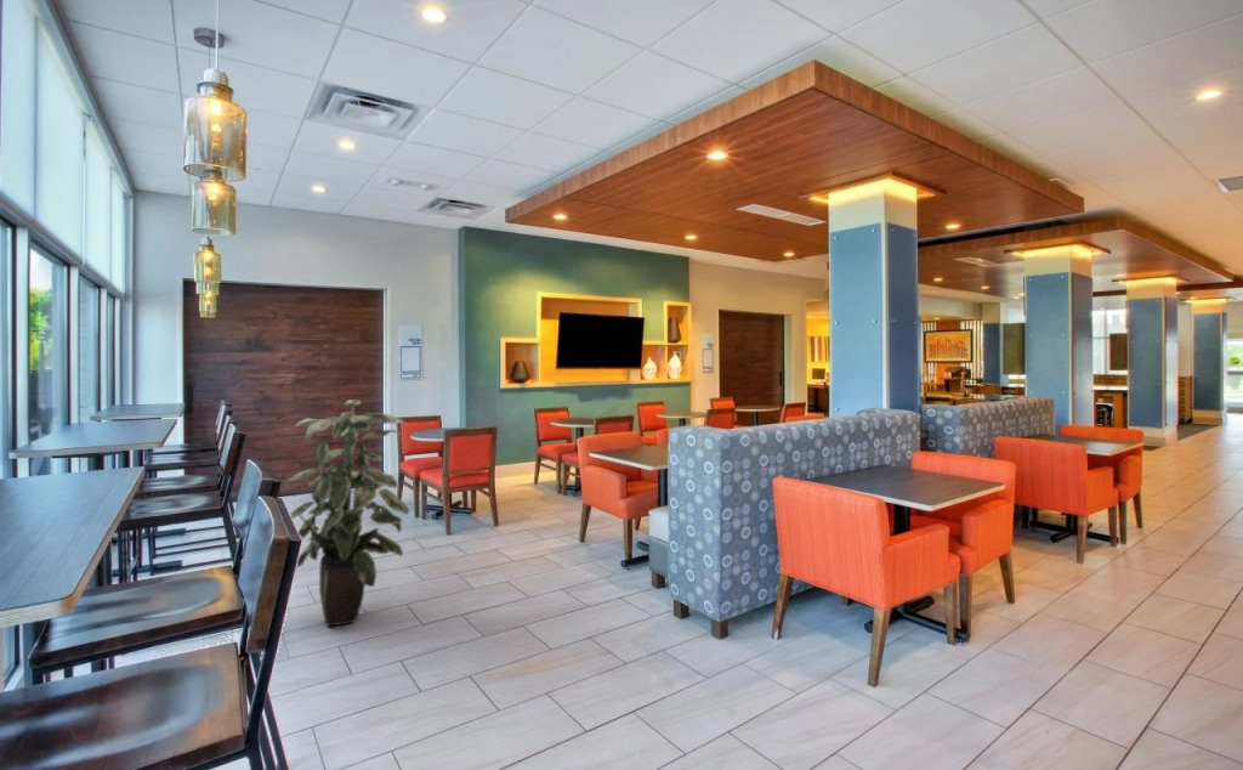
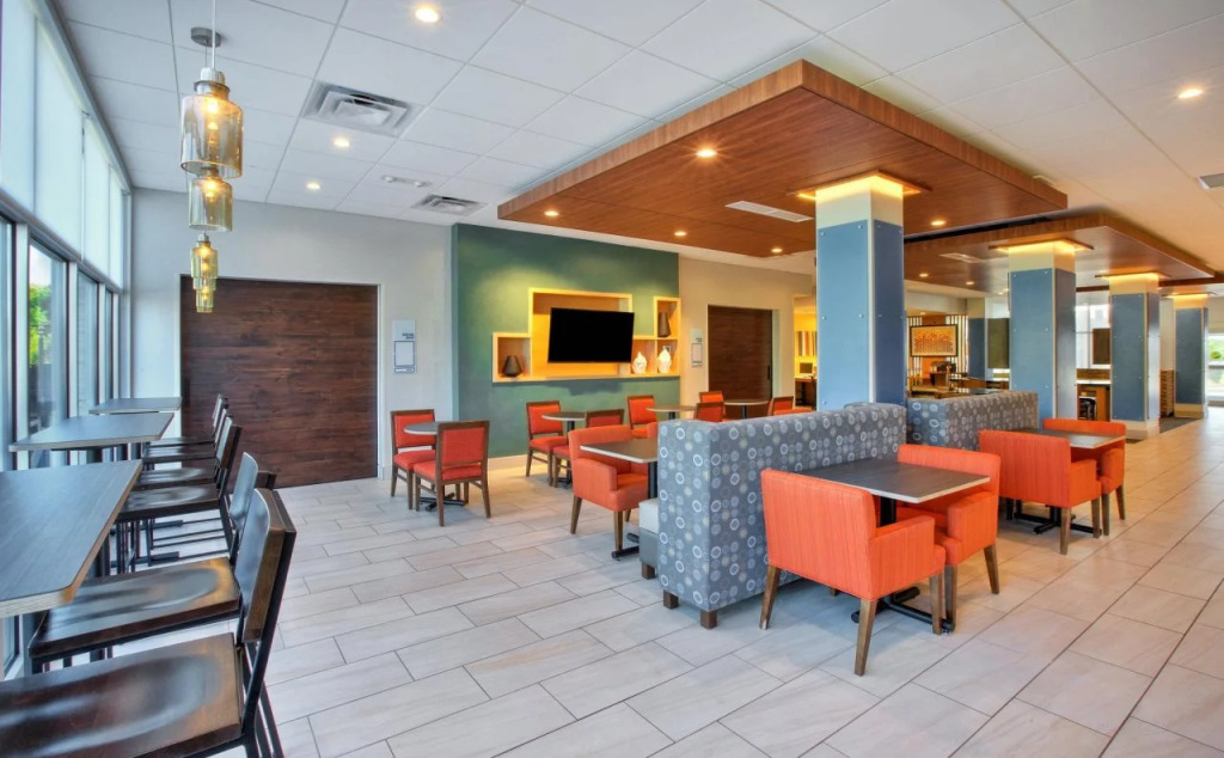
- indoor plant (350, 511)
